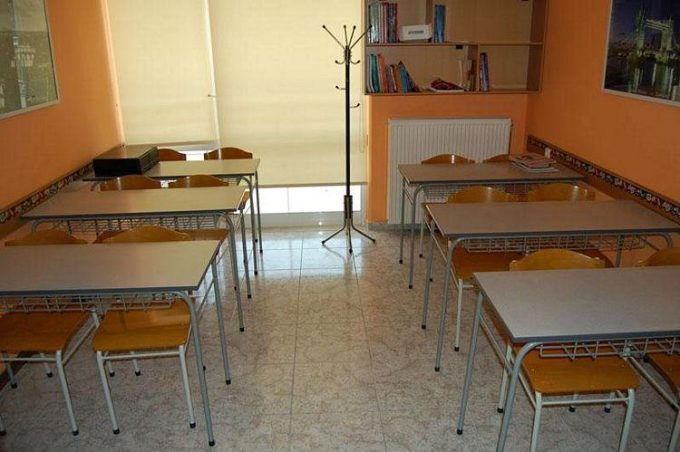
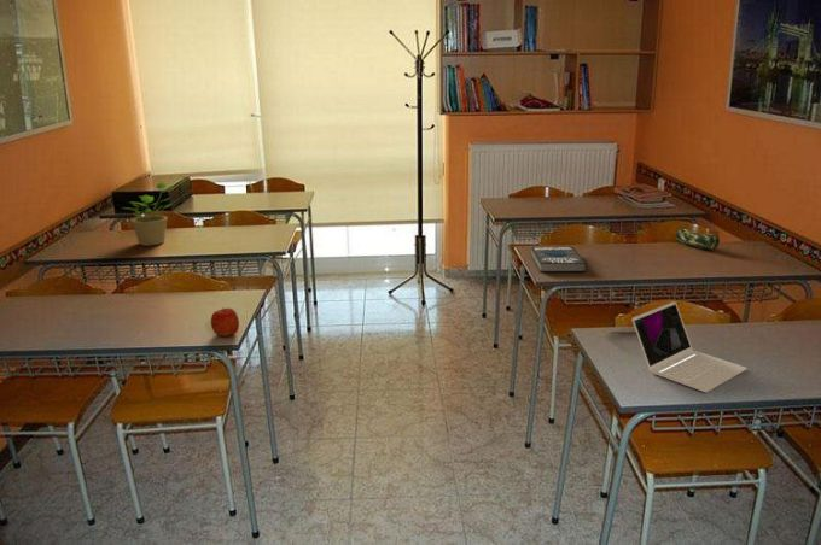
+ potted plant (149, 216)
+ apple (225, 320)
+ laptop (688, 340)
+ pencil case (695, 238)
+ book (557, 258)
